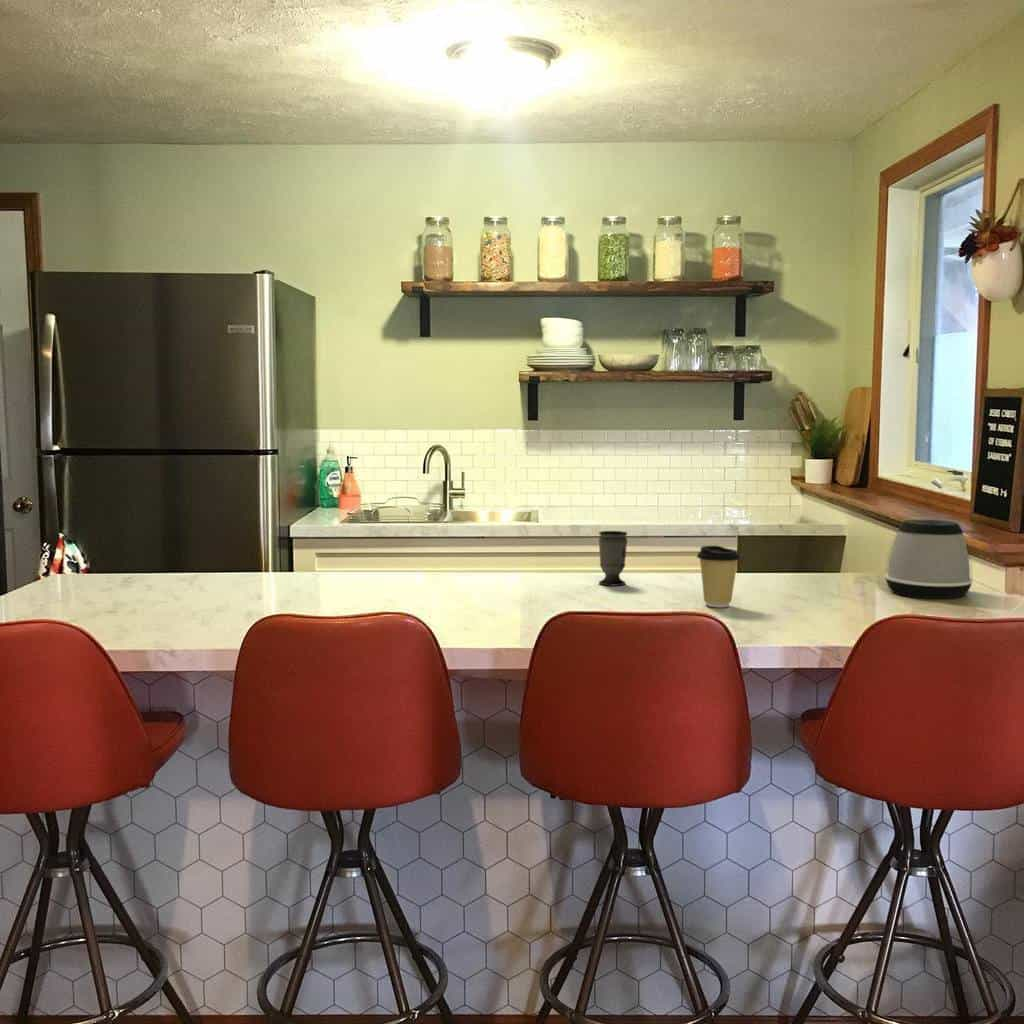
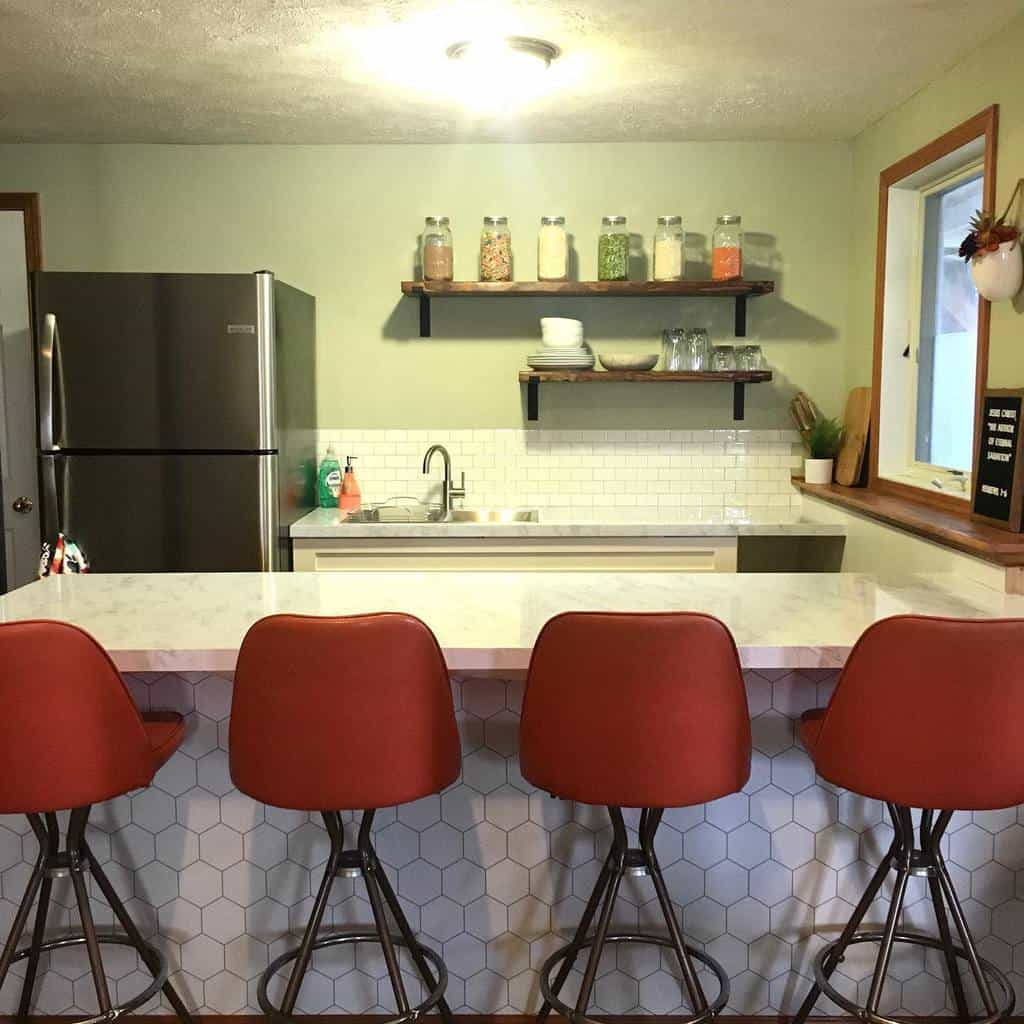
- speaker (929, 558)
- cup (612, 558)
- coffee cup (718, 576)
